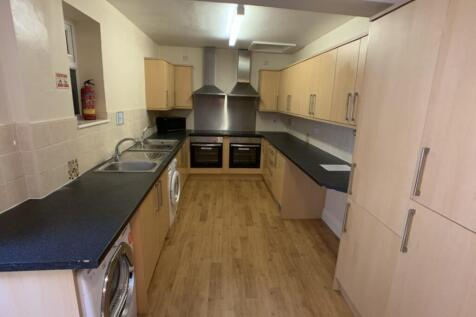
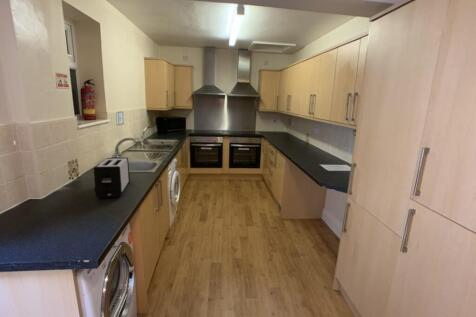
+ toaster (113, 176)
